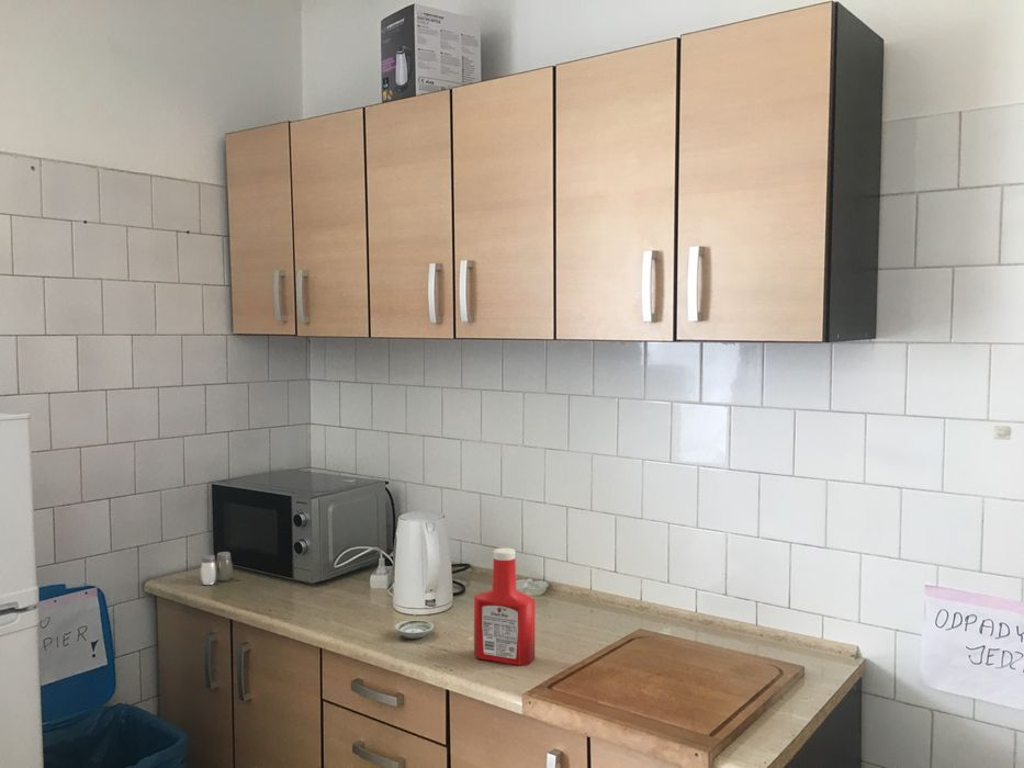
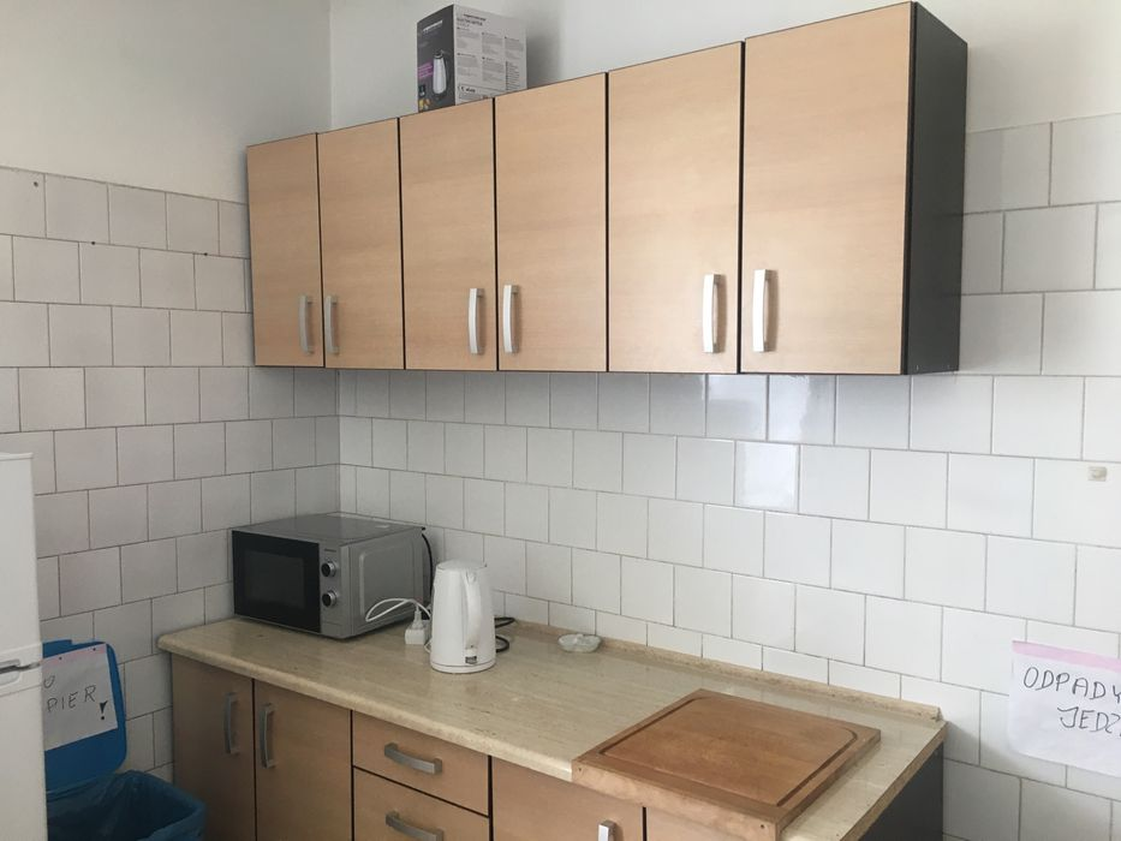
- soap bottle (504, 603)
- salt and pepper shaker (216, 567)
- saucer (414, 630)
